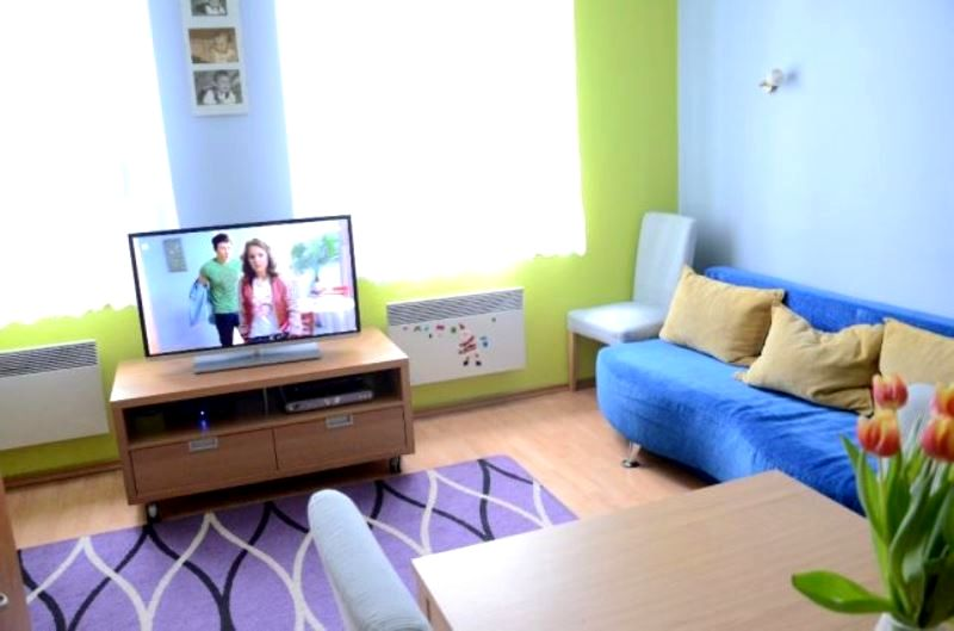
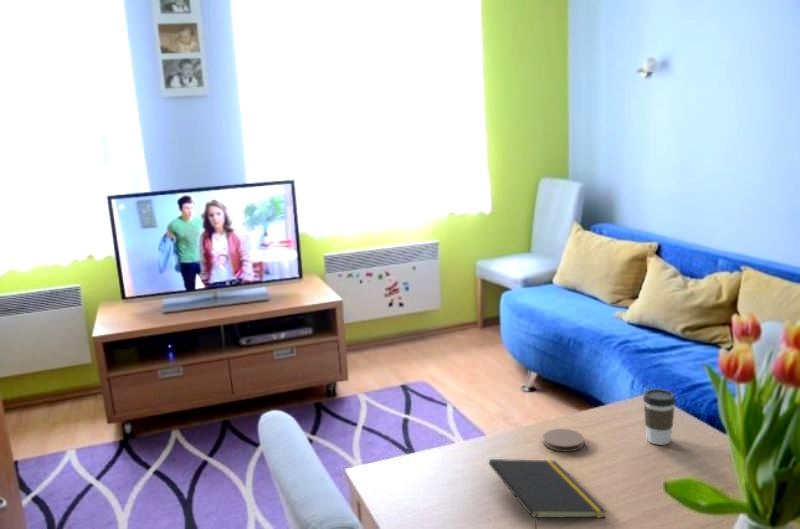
+ notepad (544, 486)
+ coffee cup (658, 417)
+ coaster (563, 439)
